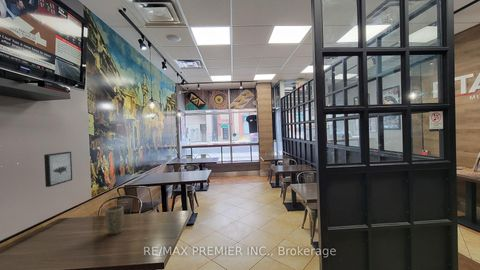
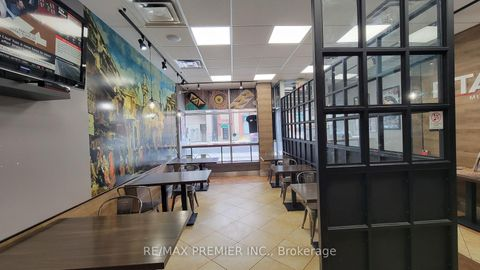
- wall art (59, 168)
- plant pot (115, 219)
